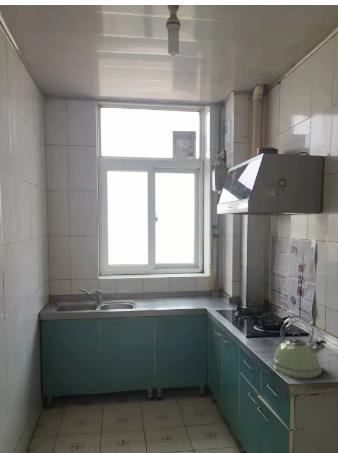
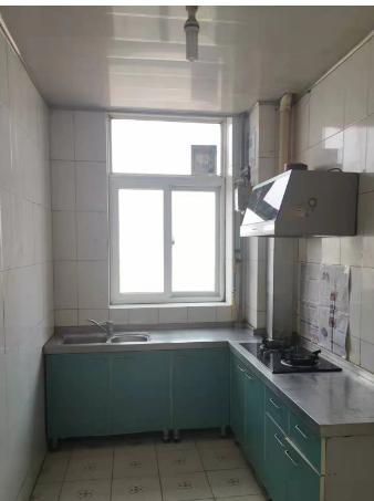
- kettle (300, 341)
